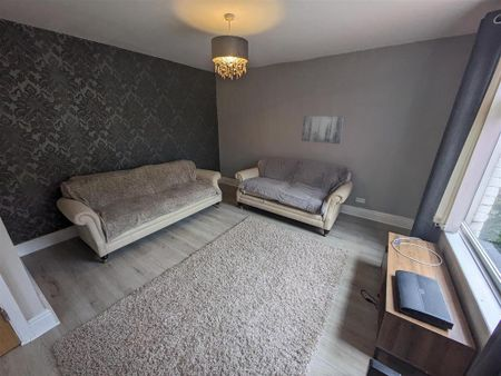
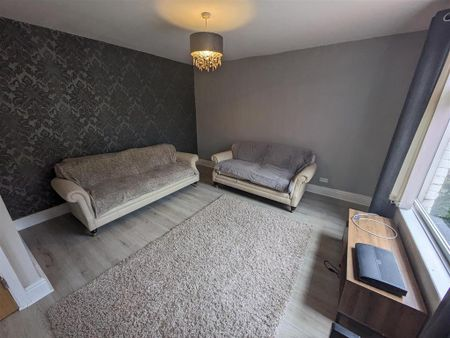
- wall art (321, 129)
